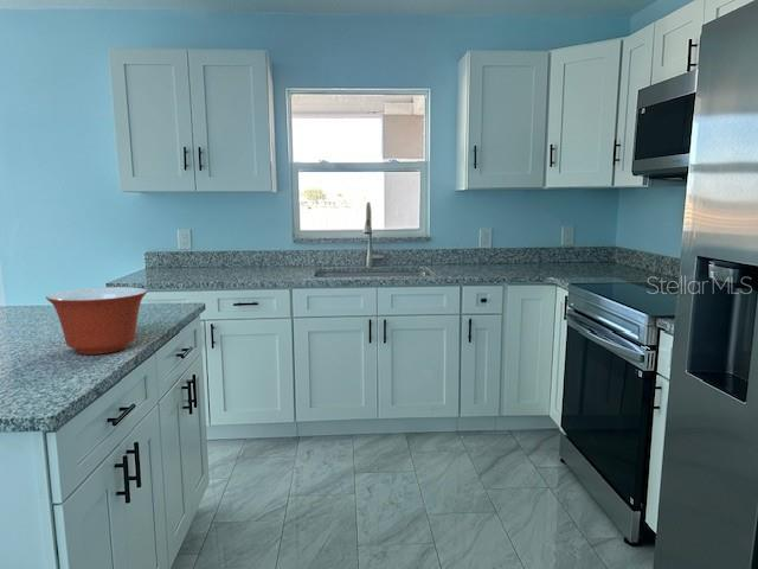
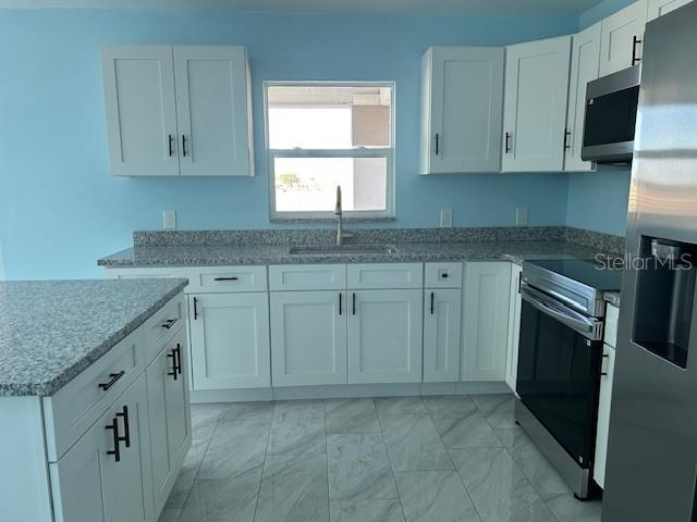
- mixing bowl (99, 320)
